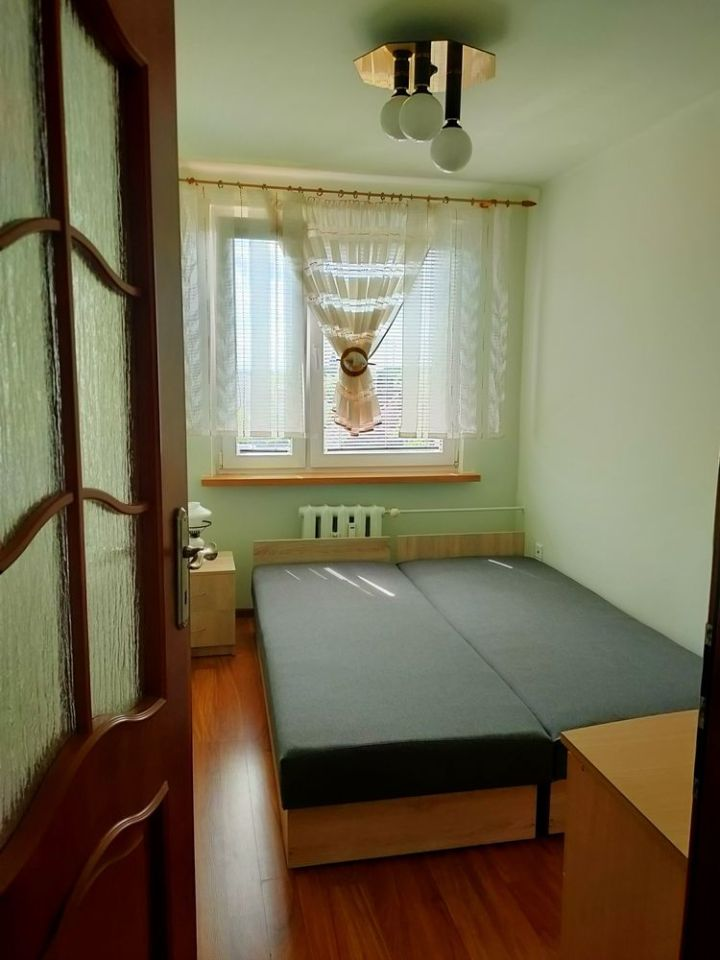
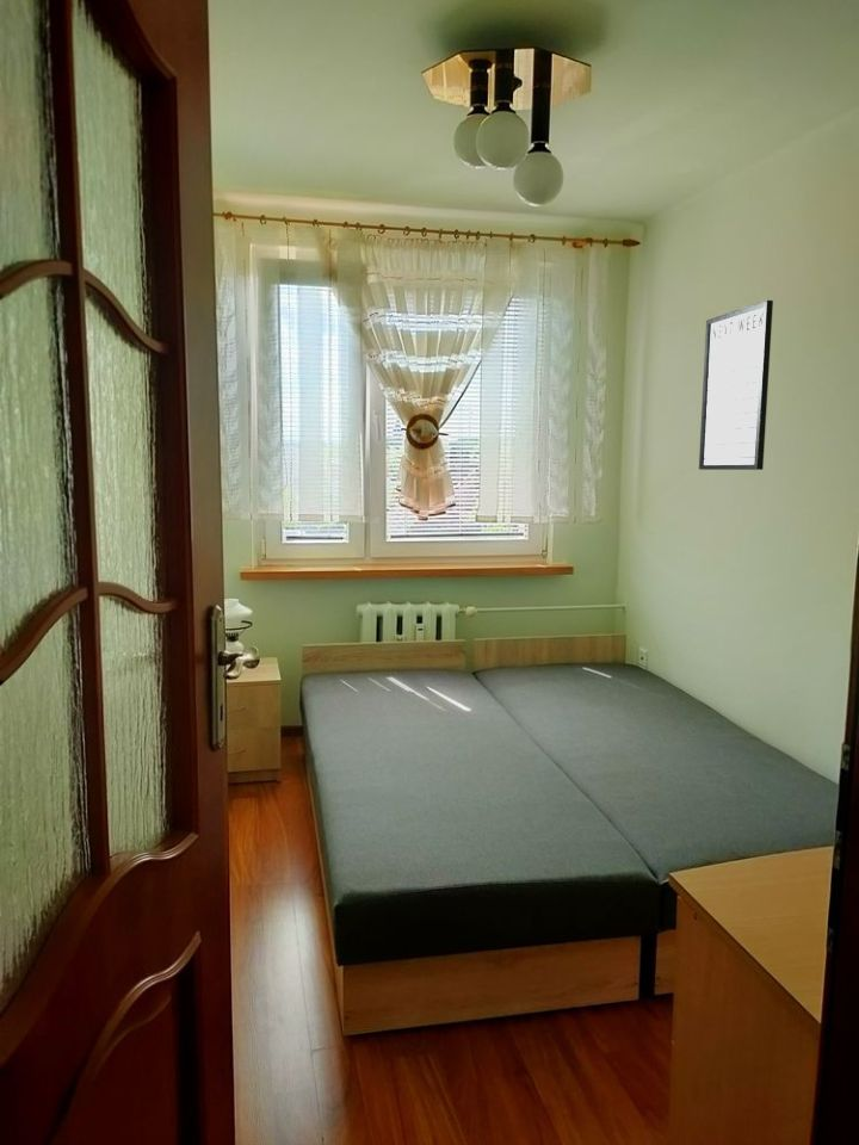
+ writing board (733, 390)
